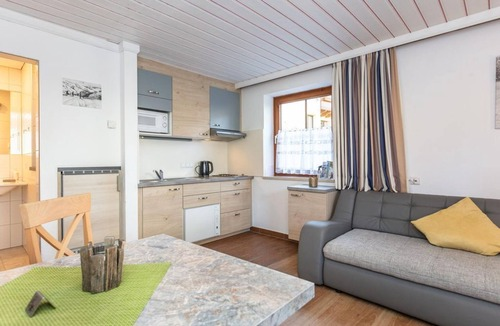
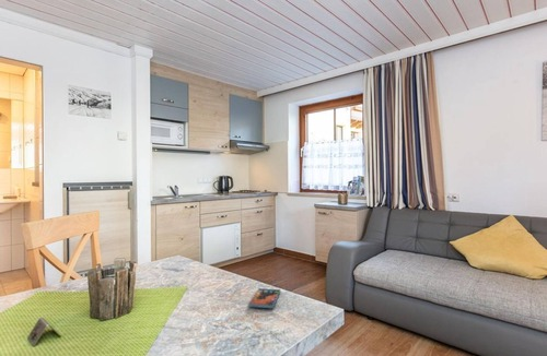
+ smartphone (265, 297)
